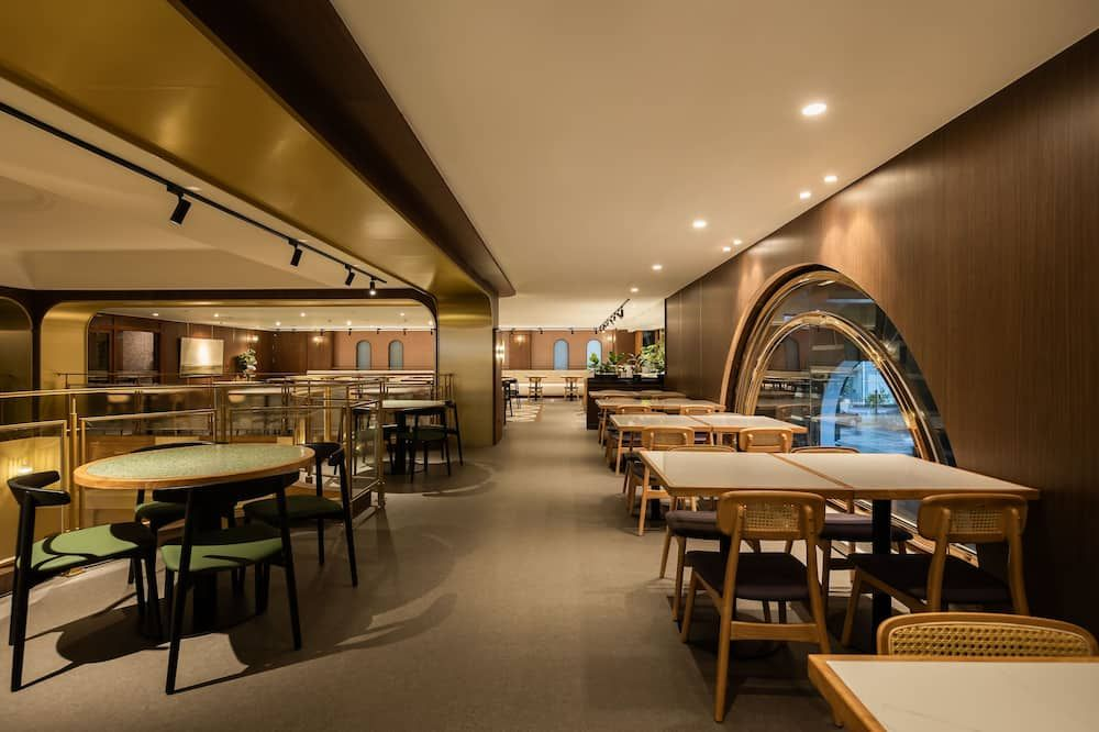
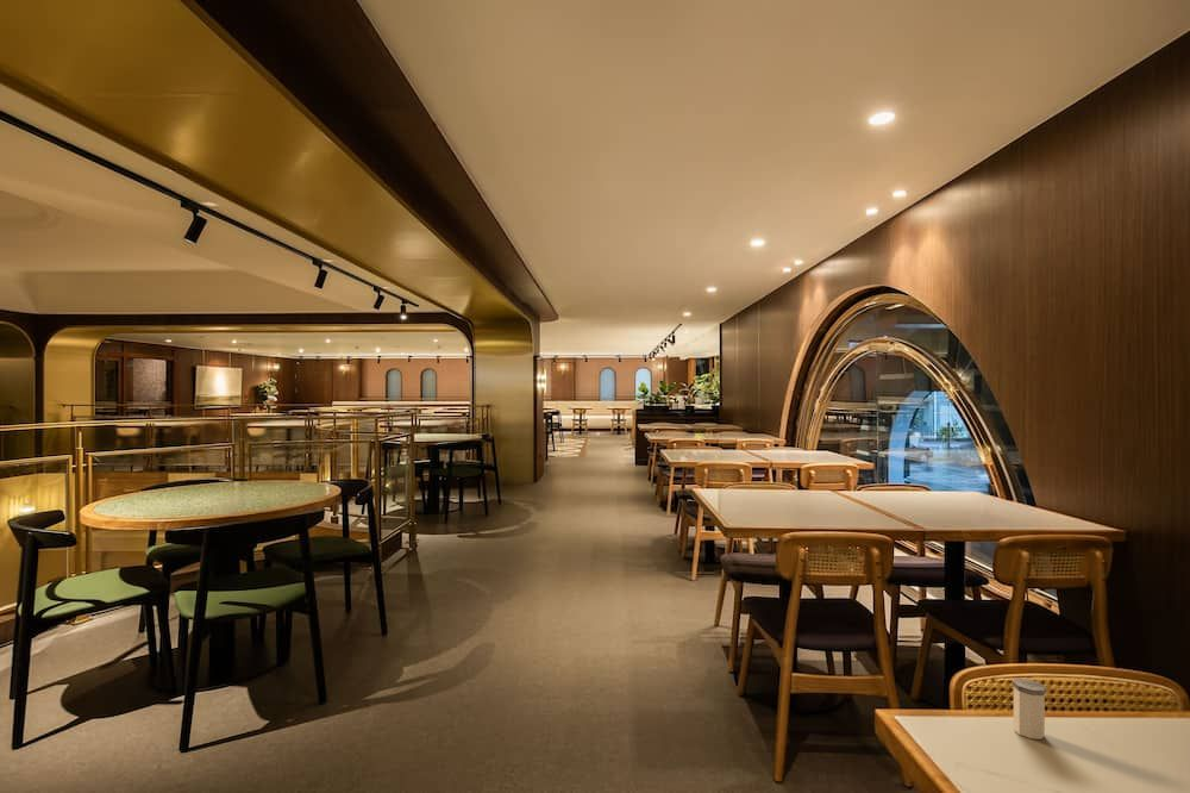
+ salt shaker (1028, 707)
